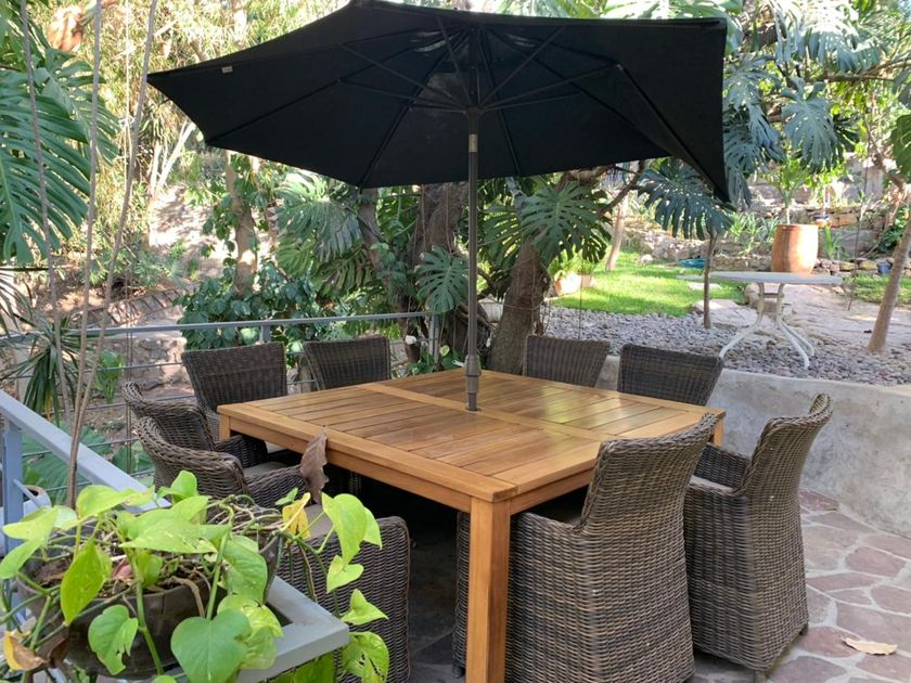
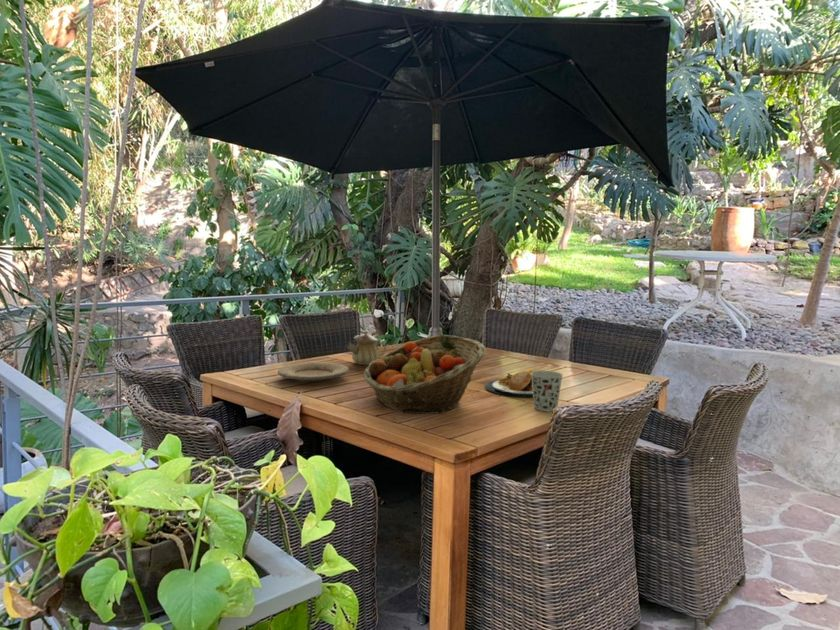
+ plate (520, 378)
+ plate (313, 373)
+ fruit basket (423, 371)
+ cup (546, 391)
+ teapot (367, 346)
